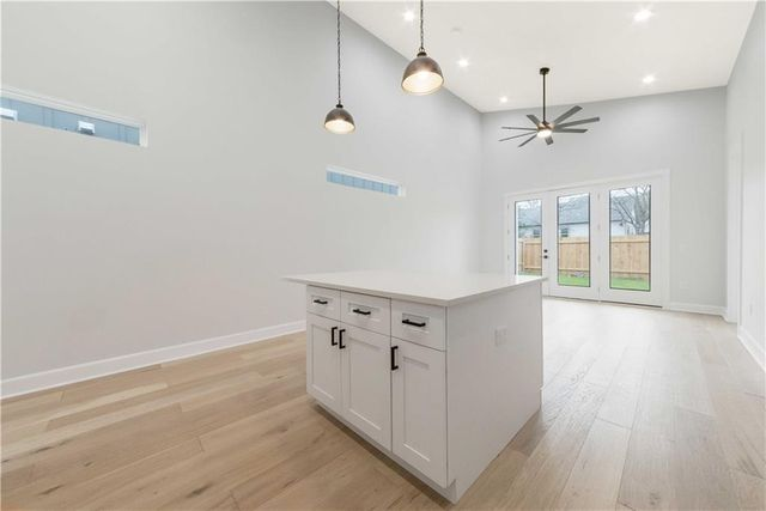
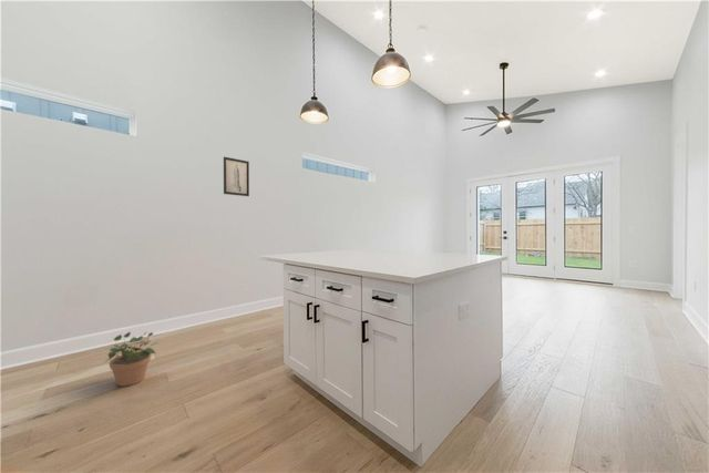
+ wall art (236, 176)
+ potted plant (131, 359)
